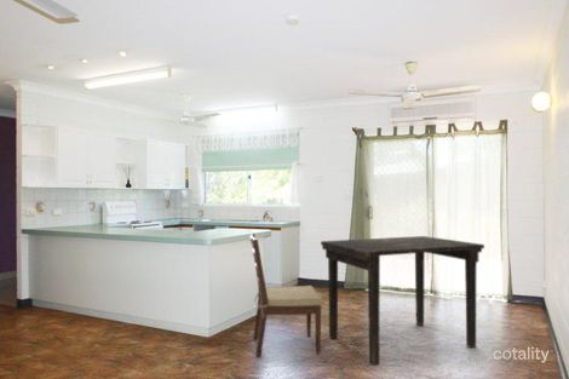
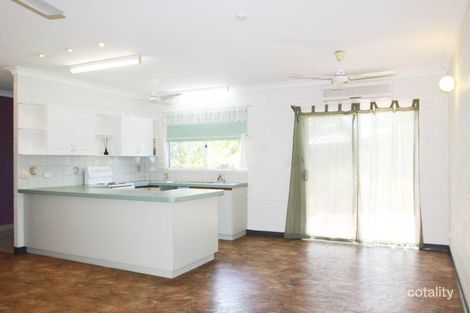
- dining table (415, 292)
- chair (283, 289)
